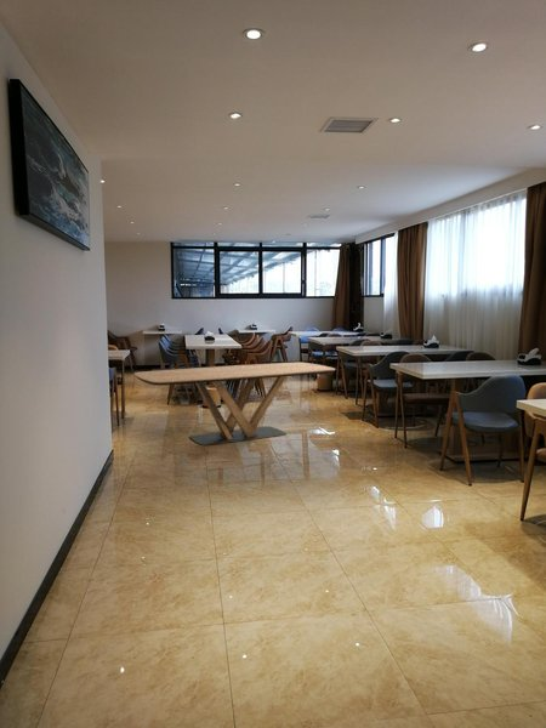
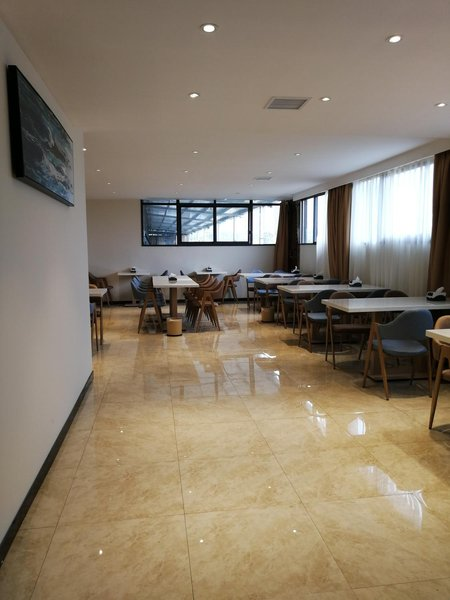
- dining table (238, 403)
